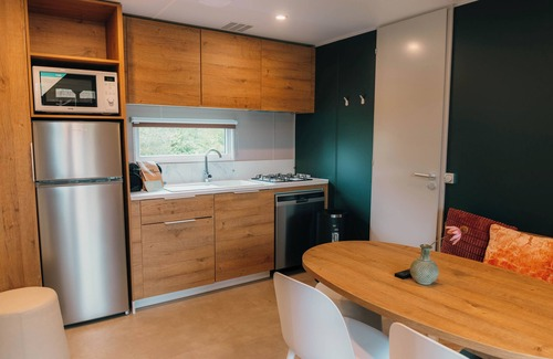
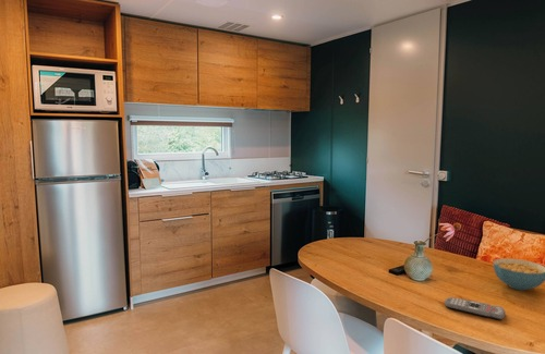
+ remote control (473, 307)
+ cereal bowl (519, 277)
